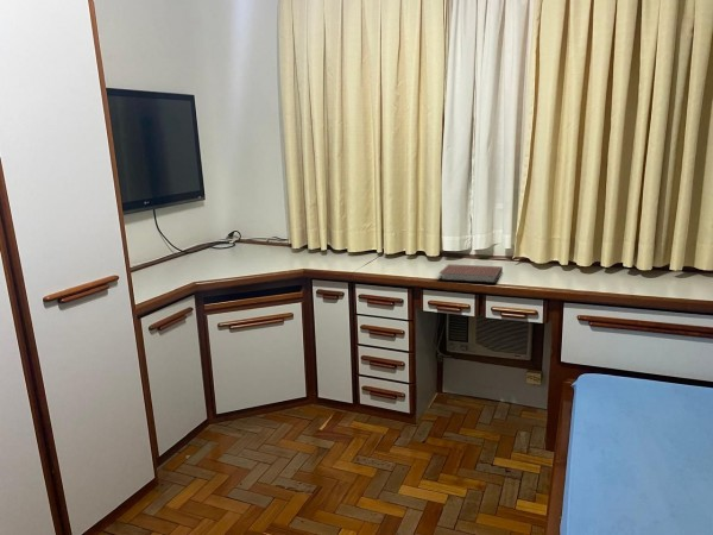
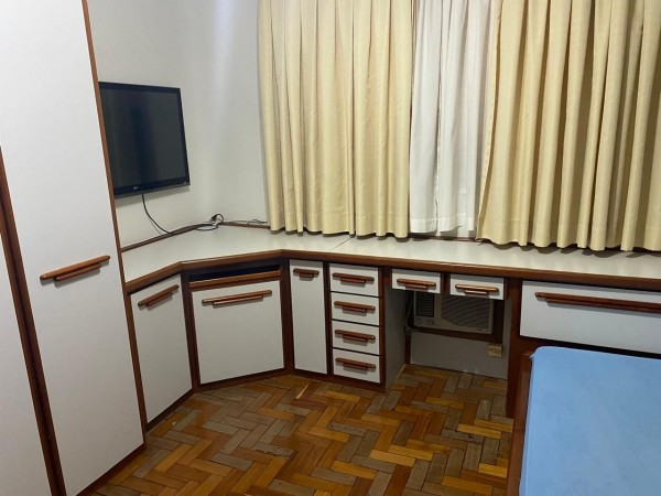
- notebook (471, 272)
